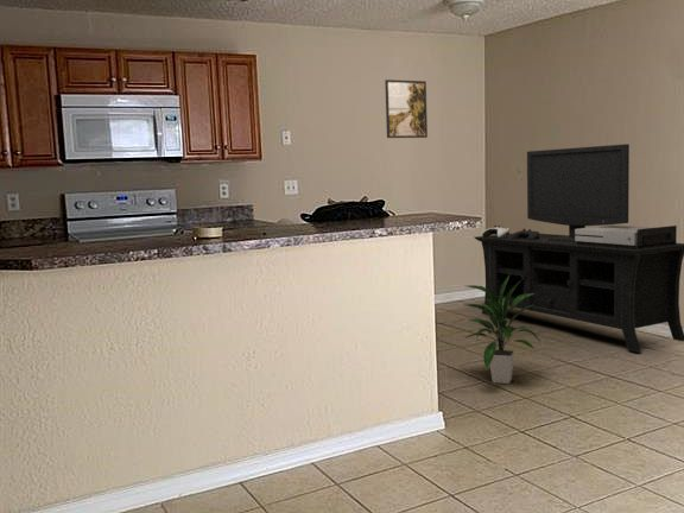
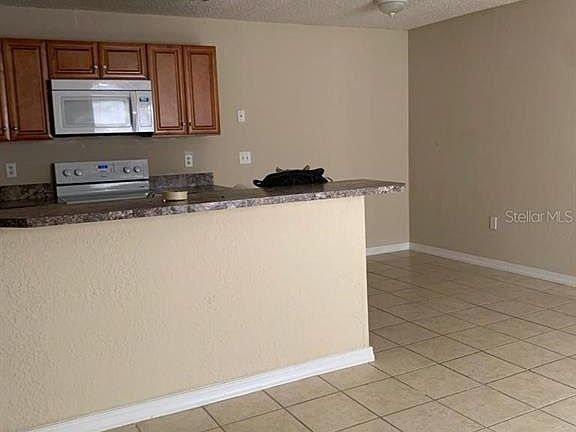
- indoor plant (498, 328)
- media console (570, 239)
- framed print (406, 109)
